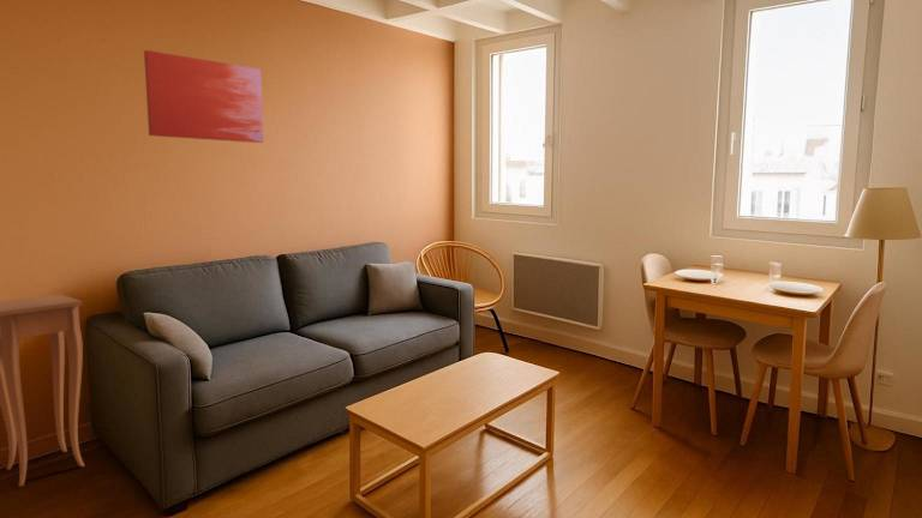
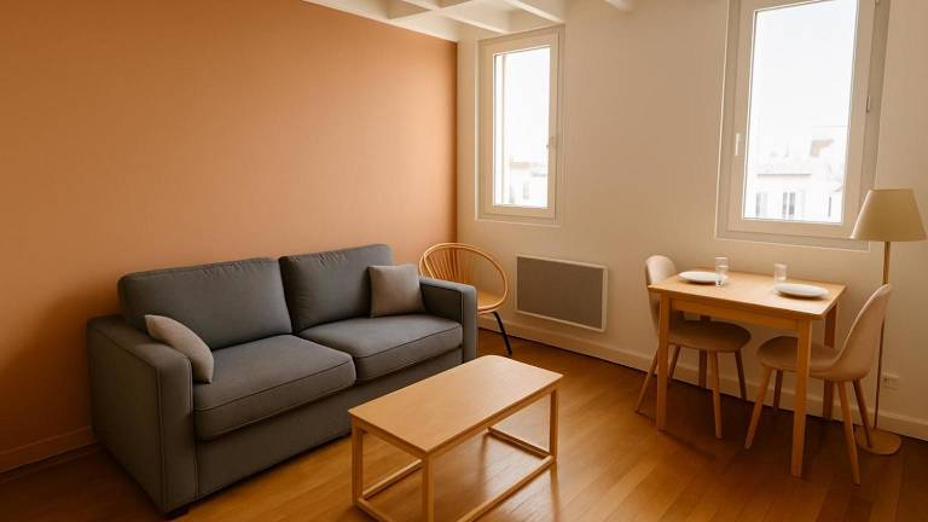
- side table (53, 386)
- wall art (208, 100)
